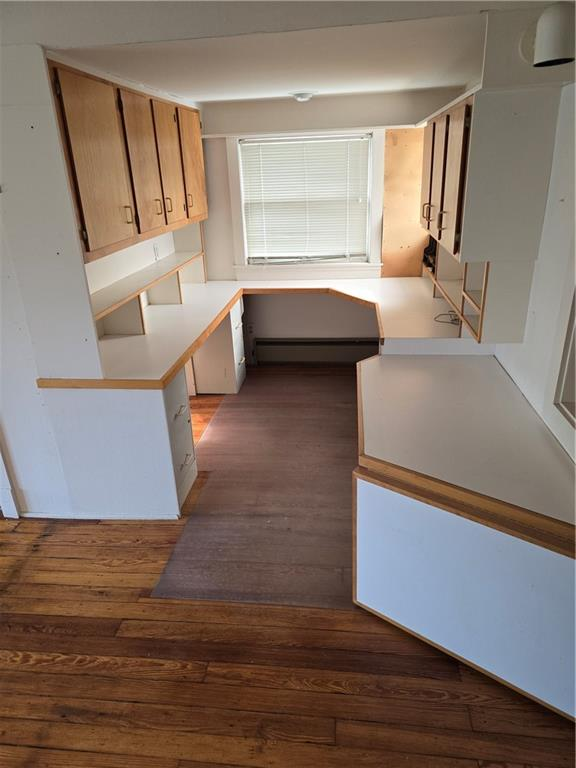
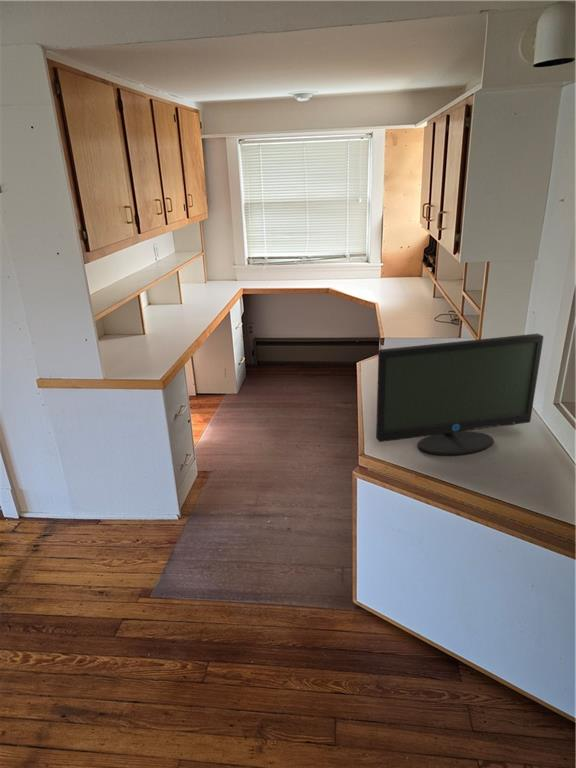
+ monitor (460, 395)
